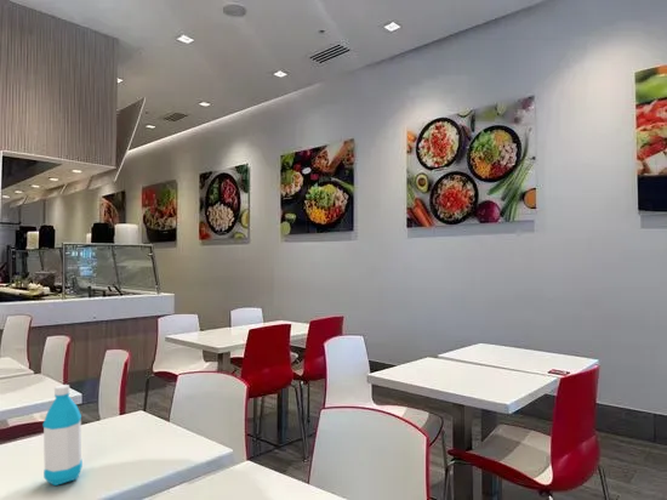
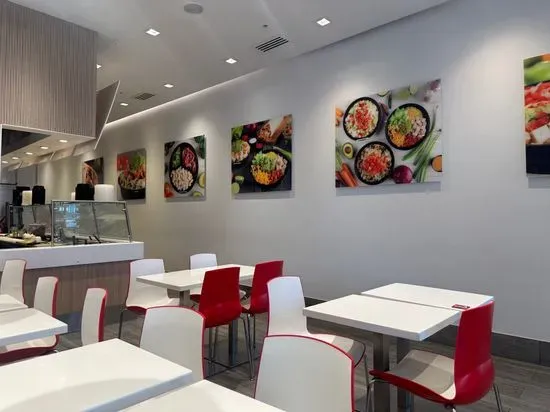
- water bottle (62, 432)
